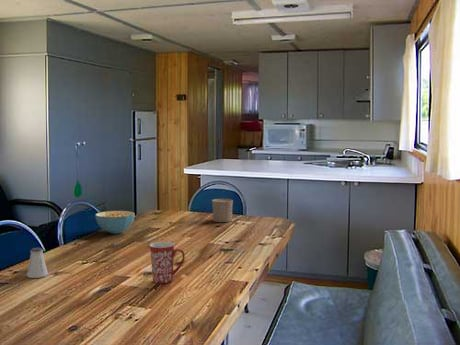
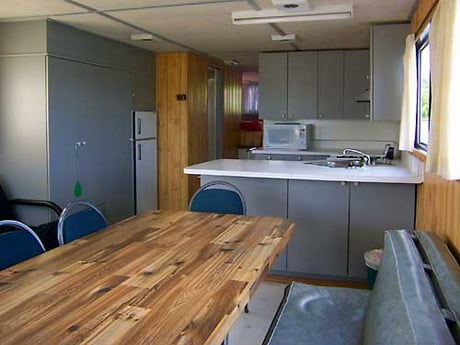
- saltshaker (37, 261)
- cereal bowl (115, 223)
- cup (222, 210)
- mug (167, 262)
